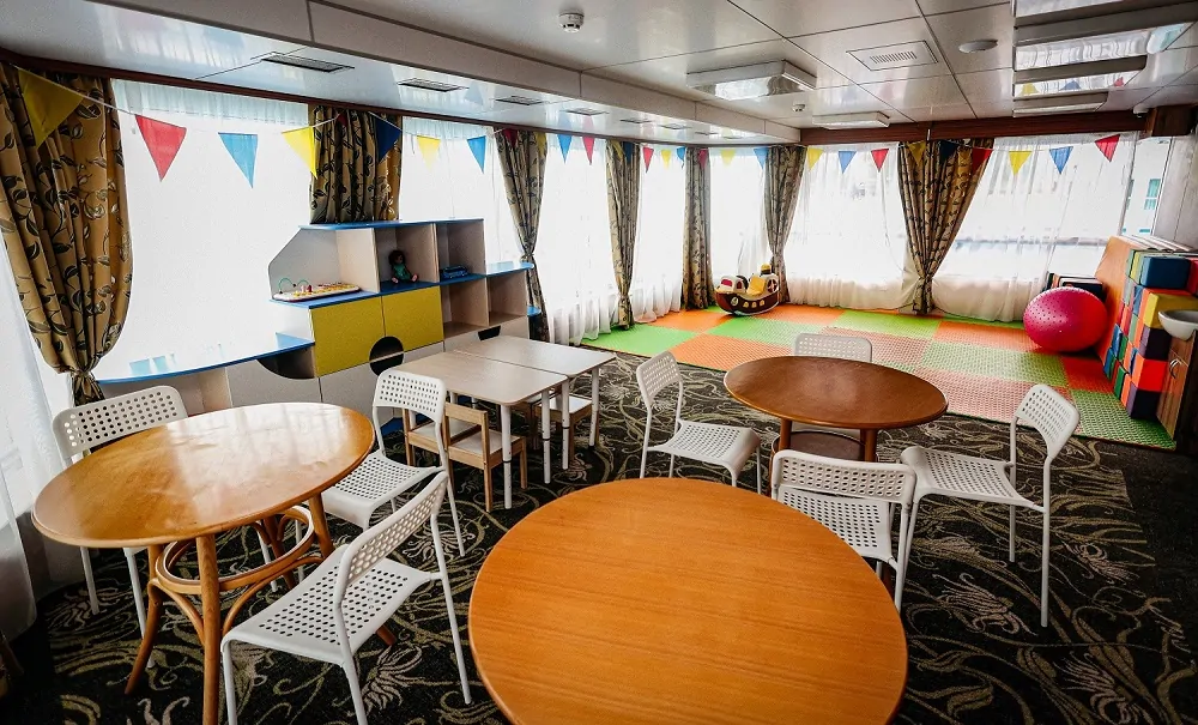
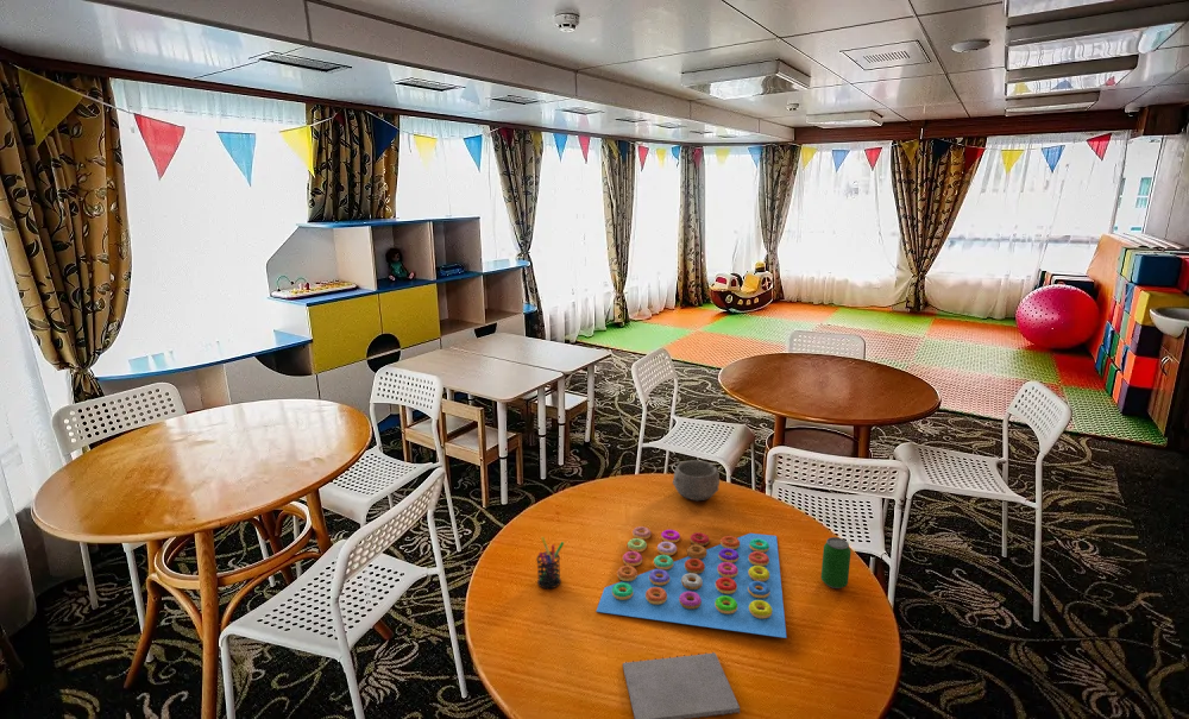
+ notepad (678, 686)
+ bowl (696, 481)
+ board game (694, 566)
+ beverage can (836, 562)
+ pen holder (551, 560)
